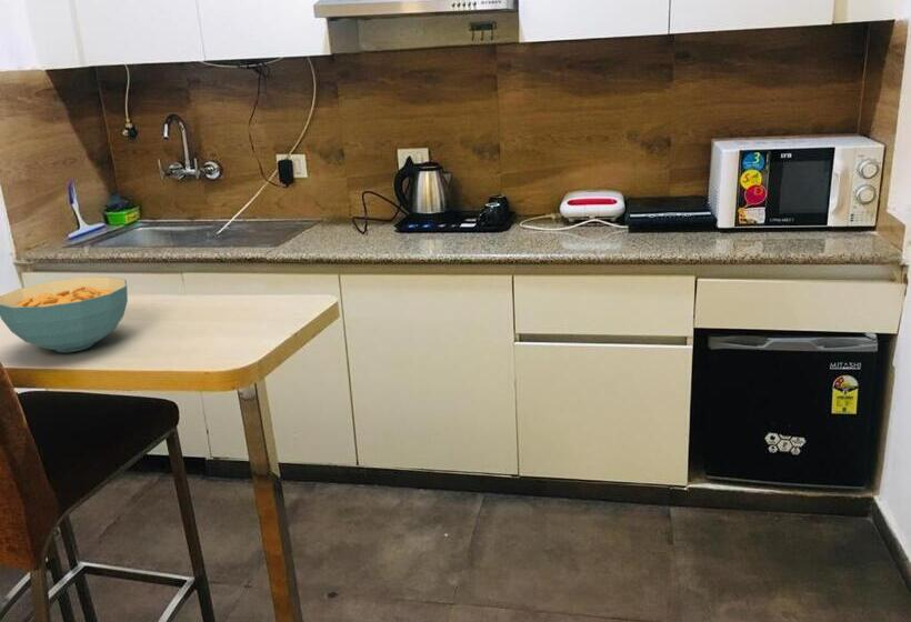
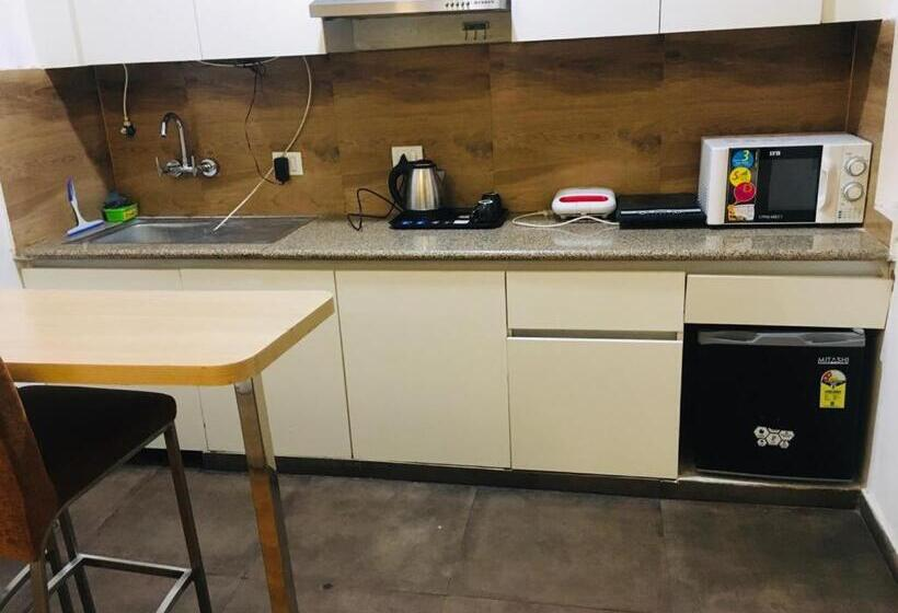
- cereal bowl (69, 319)
